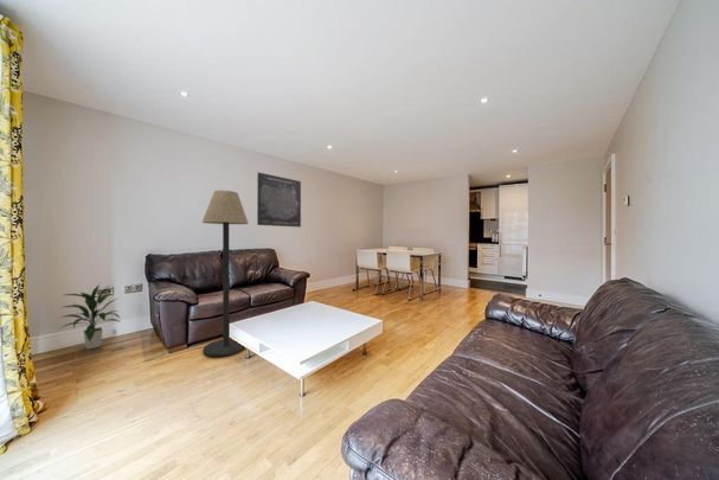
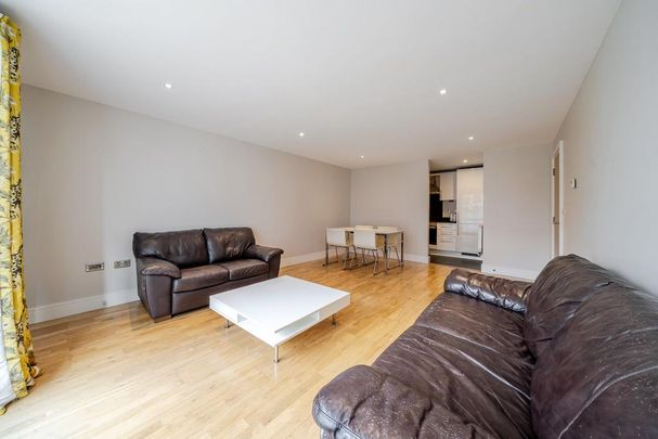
- indoor plant (91, 315)
- floor lamp (225, 269)
- wall art (280, 201)
